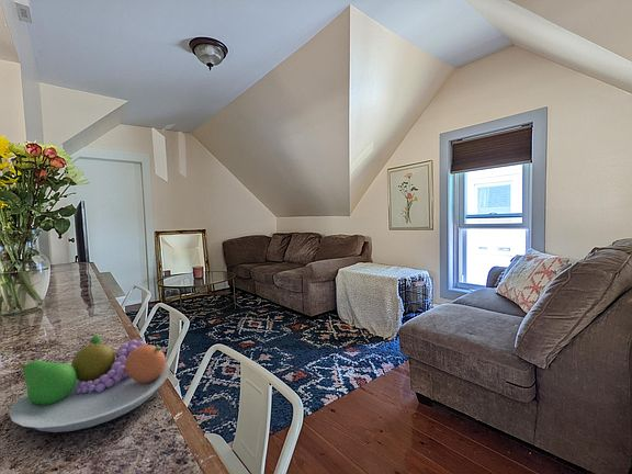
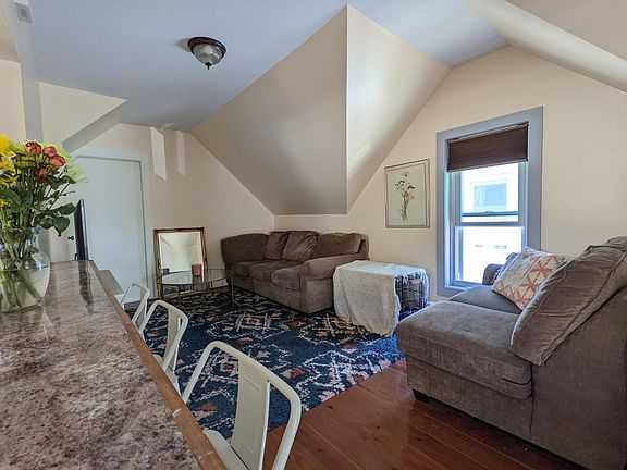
- fruit bowl (93, 372)
